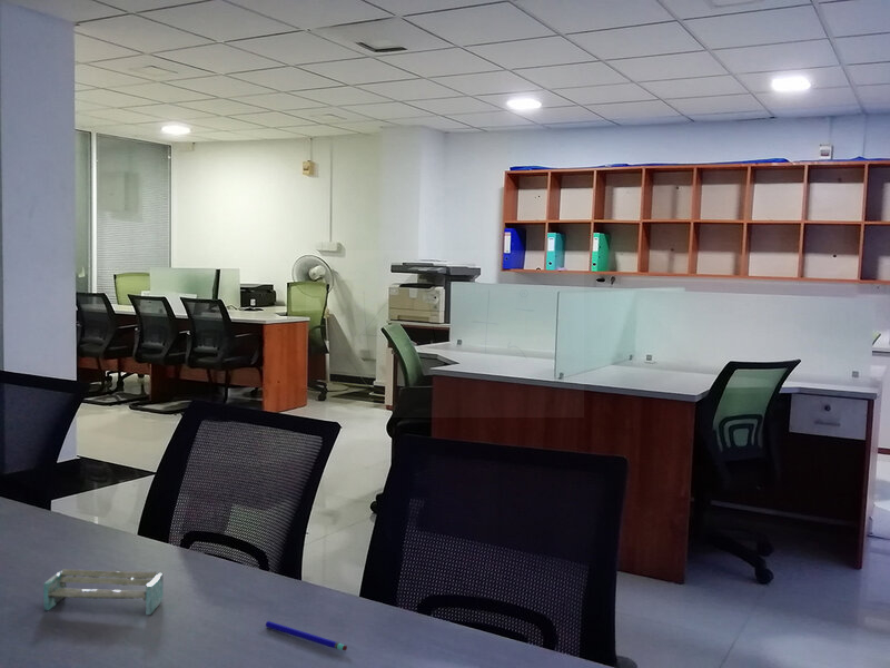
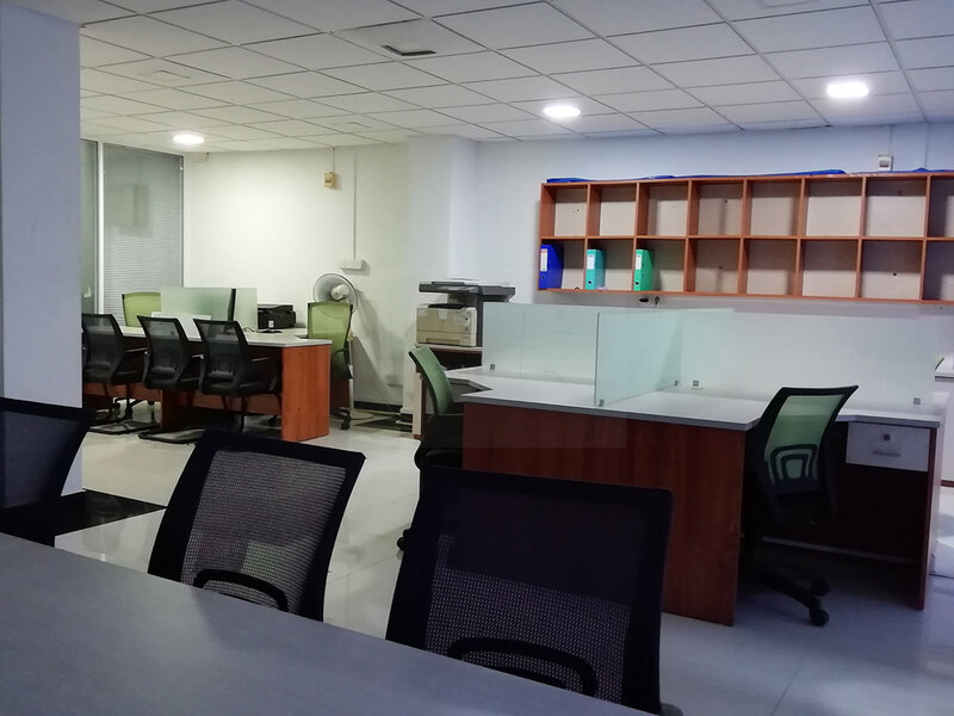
- pen (305, 636)
- shelf (105, 590)
